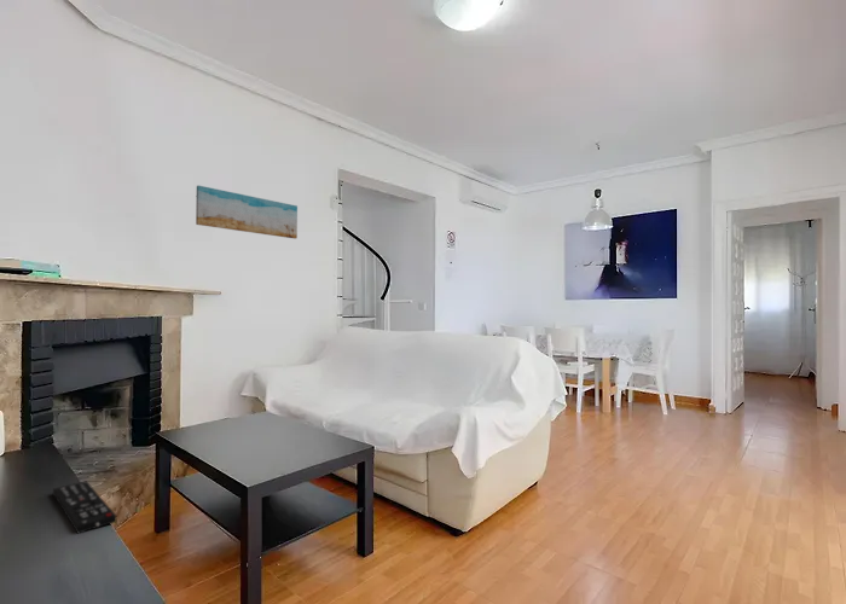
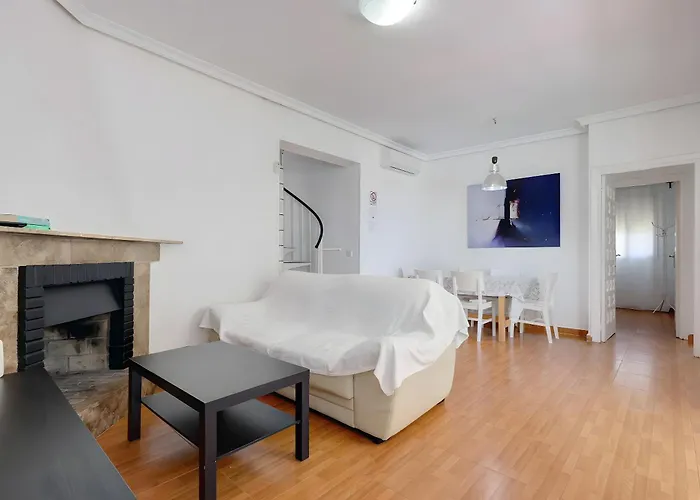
- wall art (250, 214)
- remote control (82, 503)
